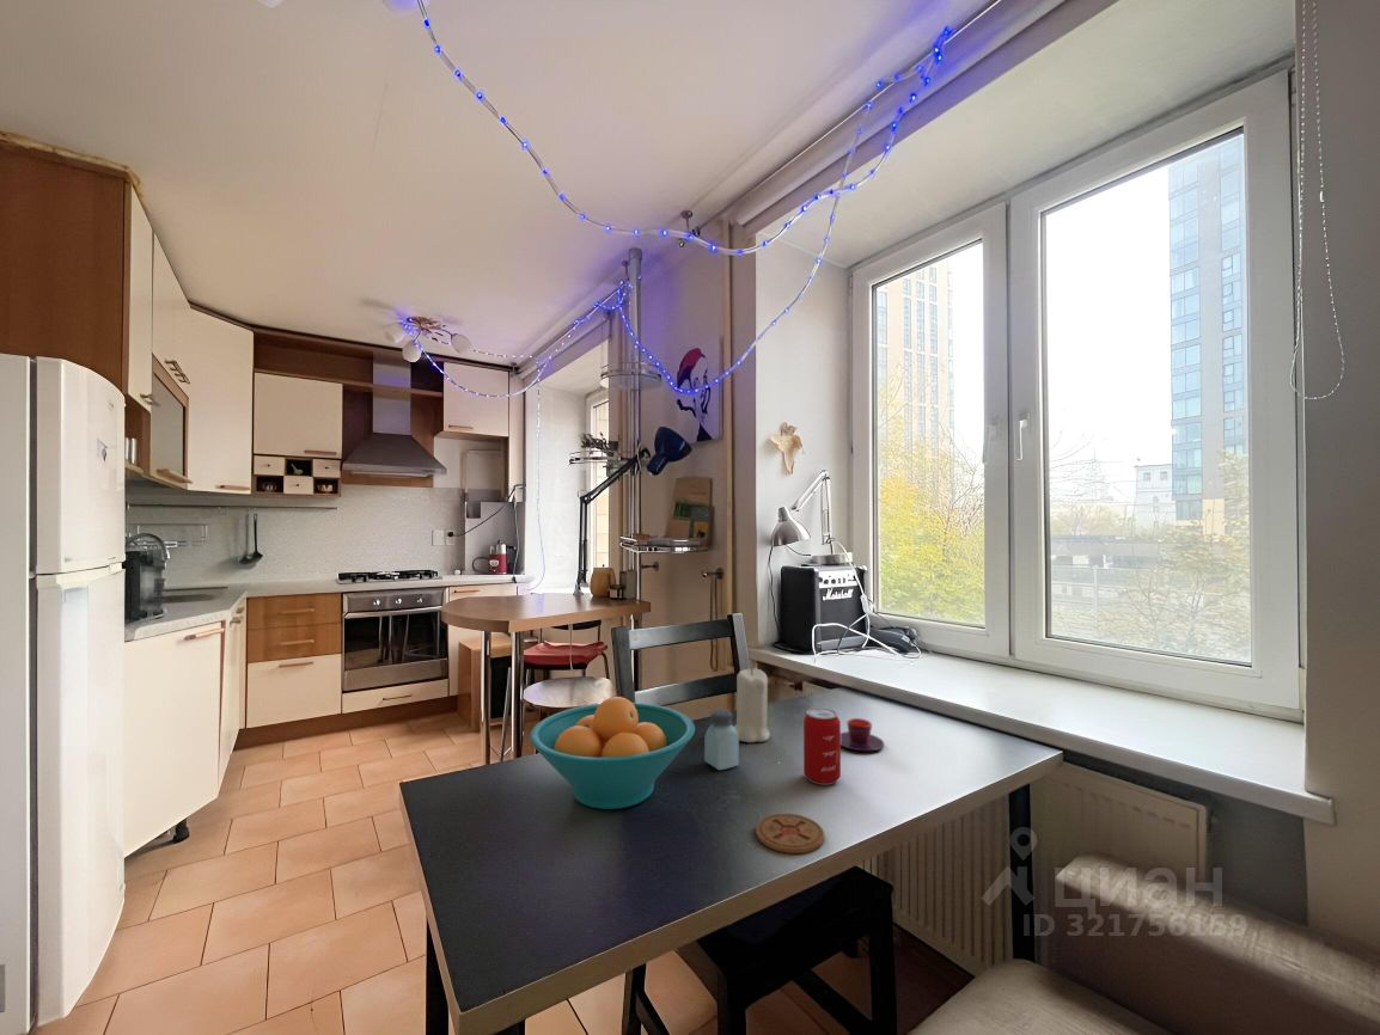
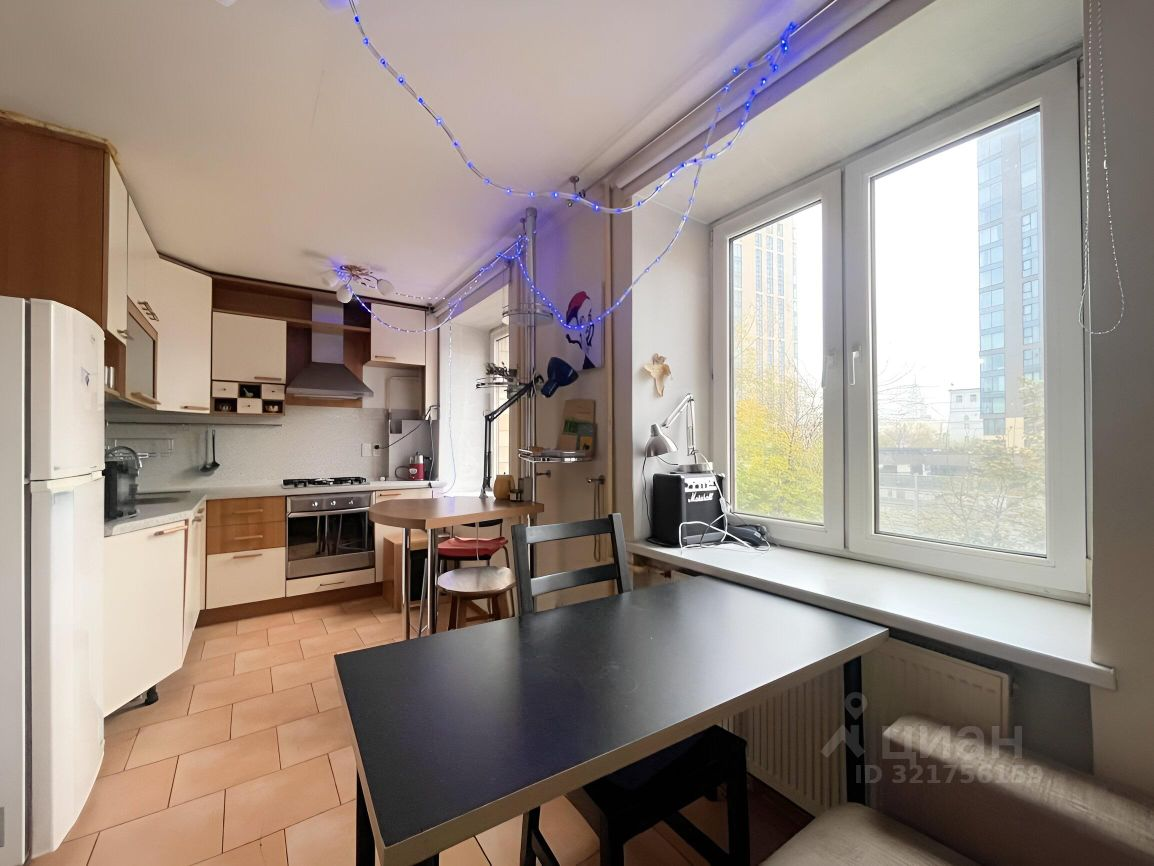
- candle (750, 702)
- fruit bowl (613, 745)
- saltshaker (721, 737)
- teacup (859, 733)
- beverage can (822, 745)
- coaster (789, 832)
